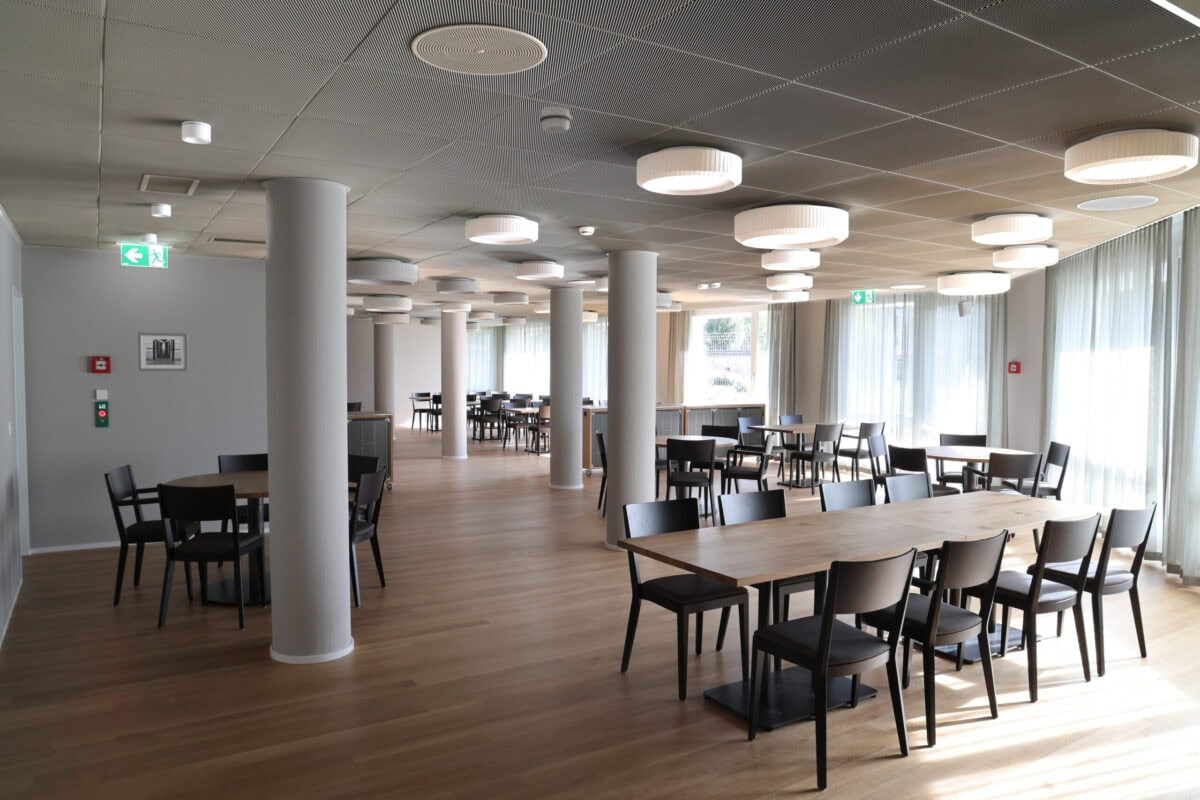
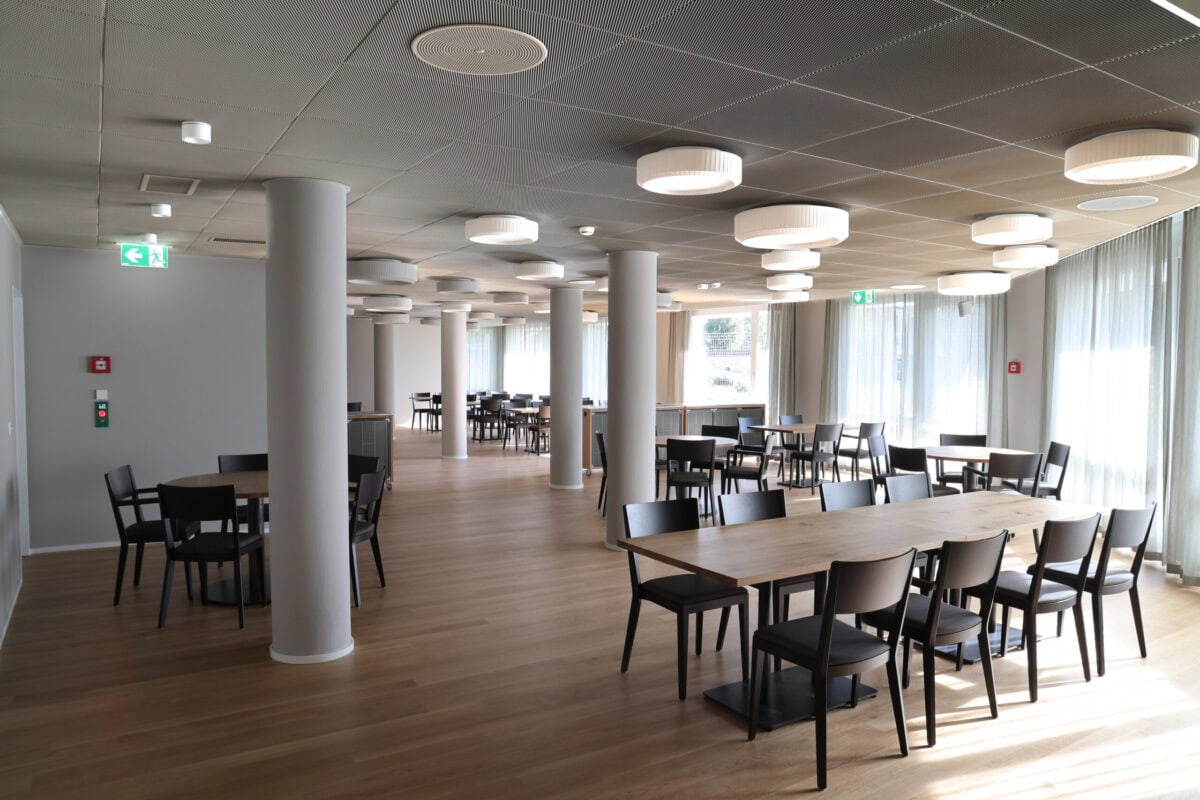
- smoke detector (555, 120)
- wall art (163, 352)
